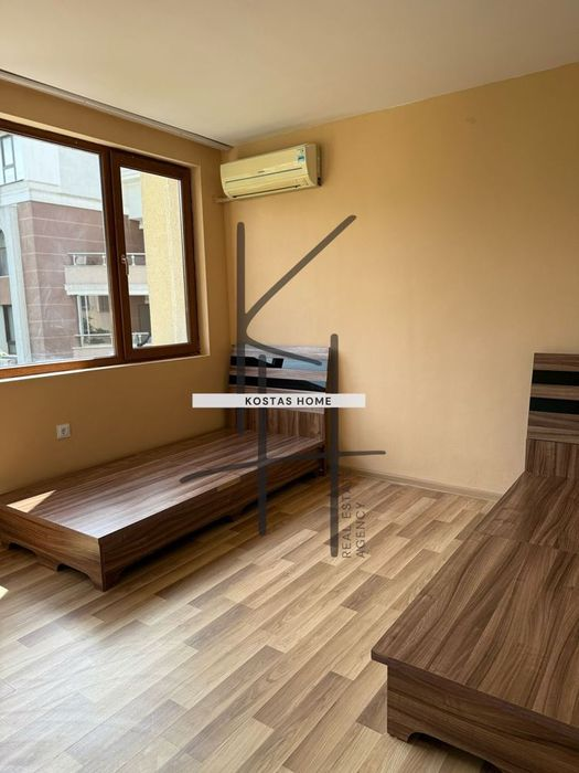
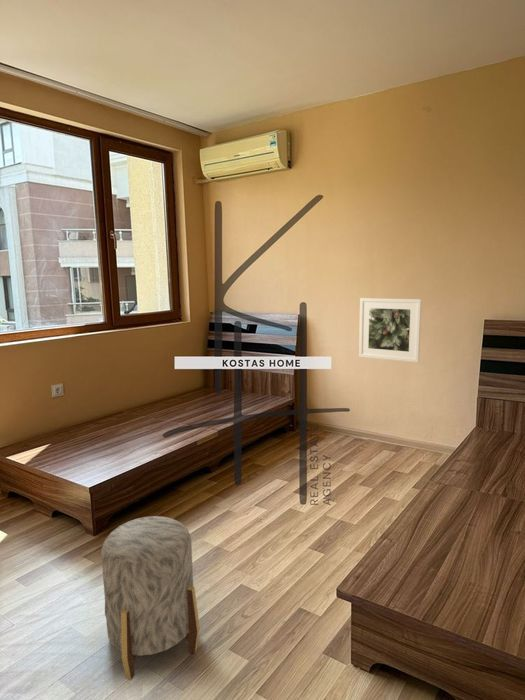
+ stool (149, 586)
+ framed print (388, 329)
